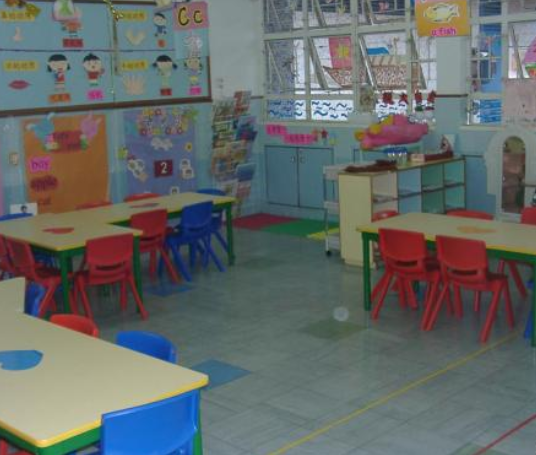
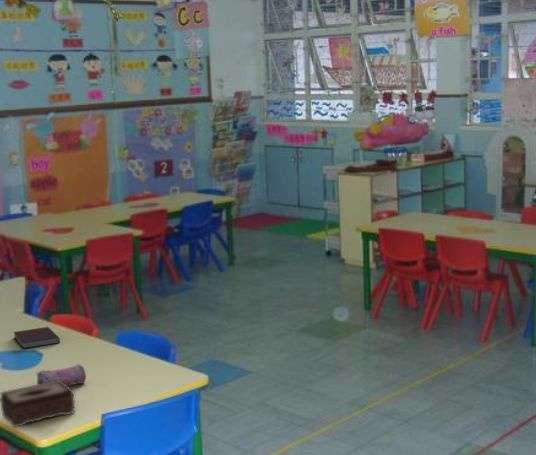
+ tissue box (37, 402)
+ notebook (36, 337)
+ pencil case (60, 377)
